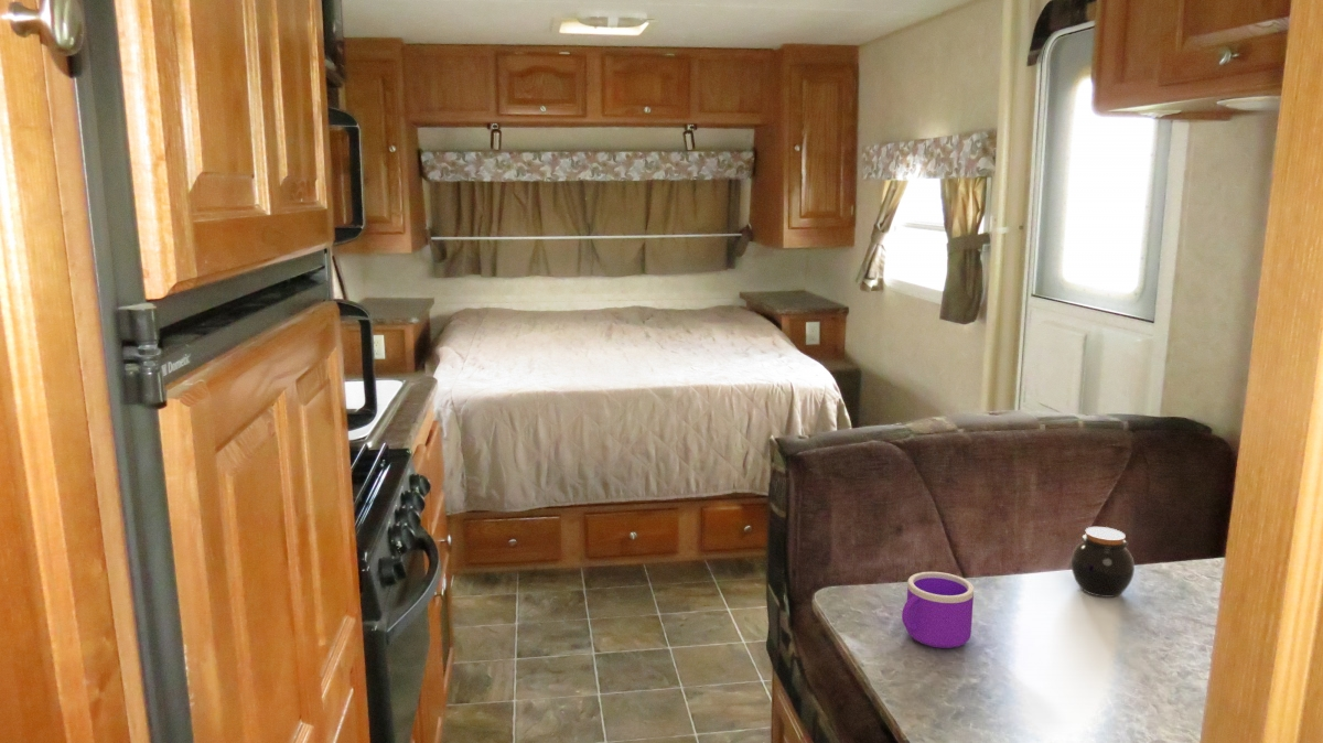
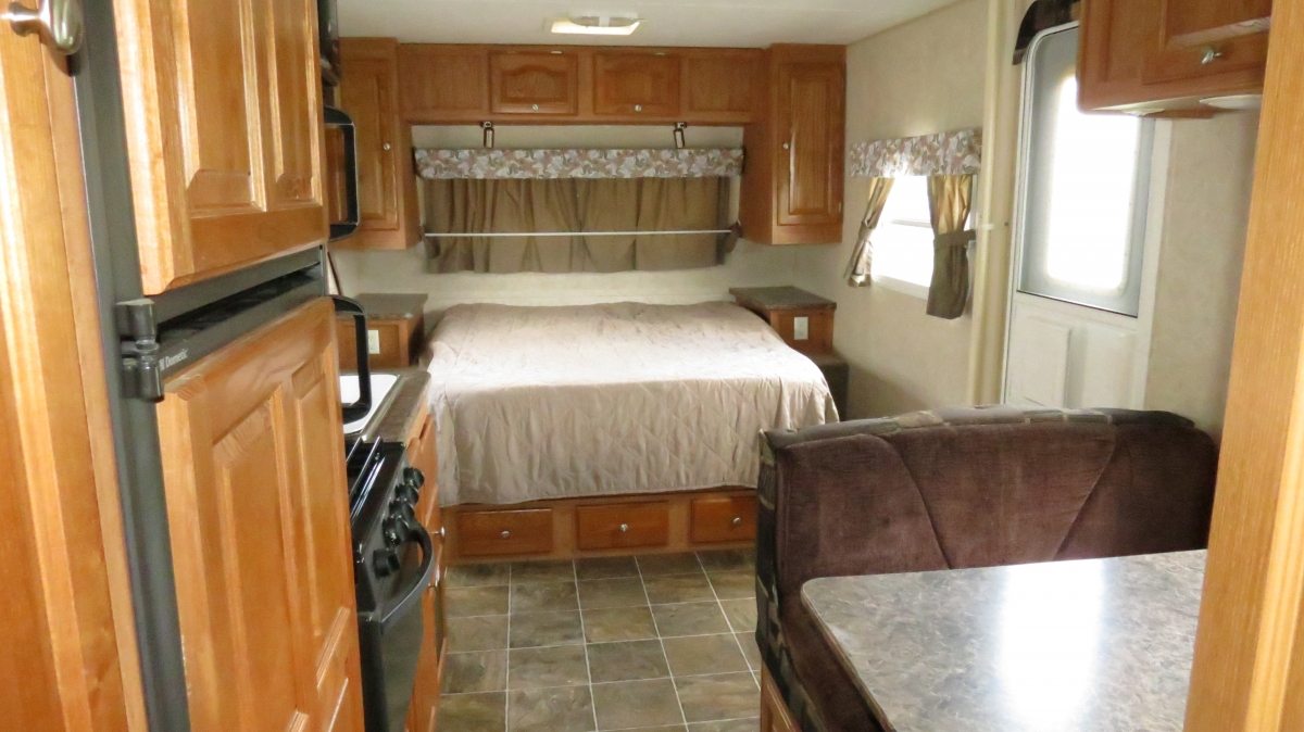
- mug (932, 612)
- jar (1102, 561)
